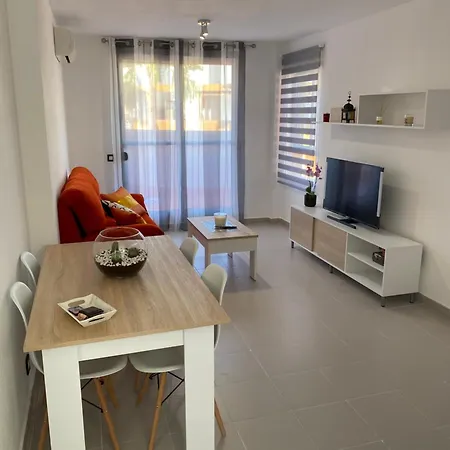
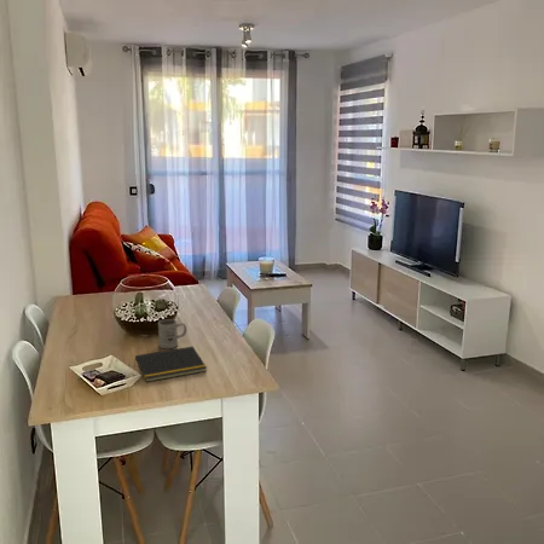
+ notepad (170, 363)
+ mug (173, 332)
